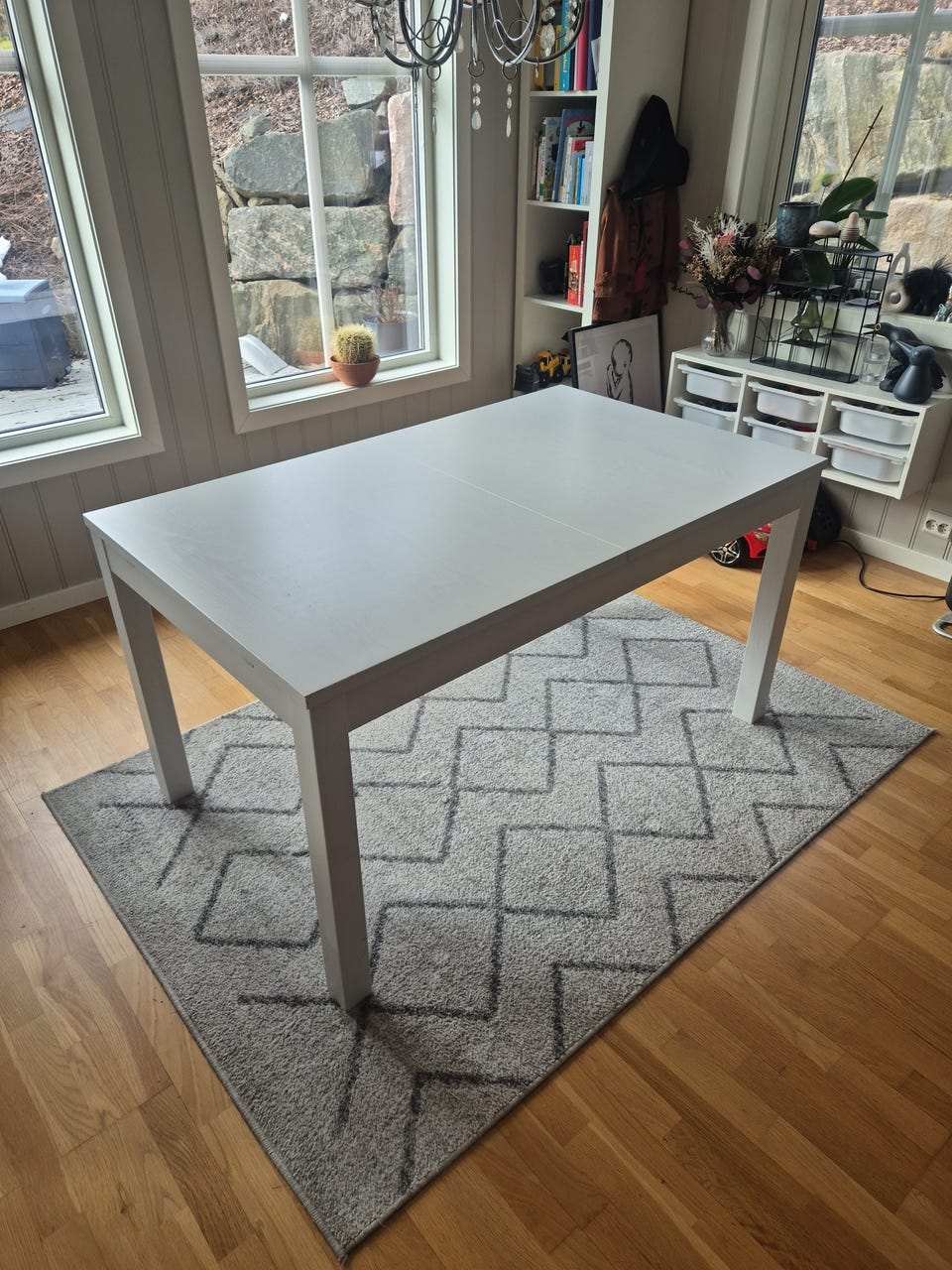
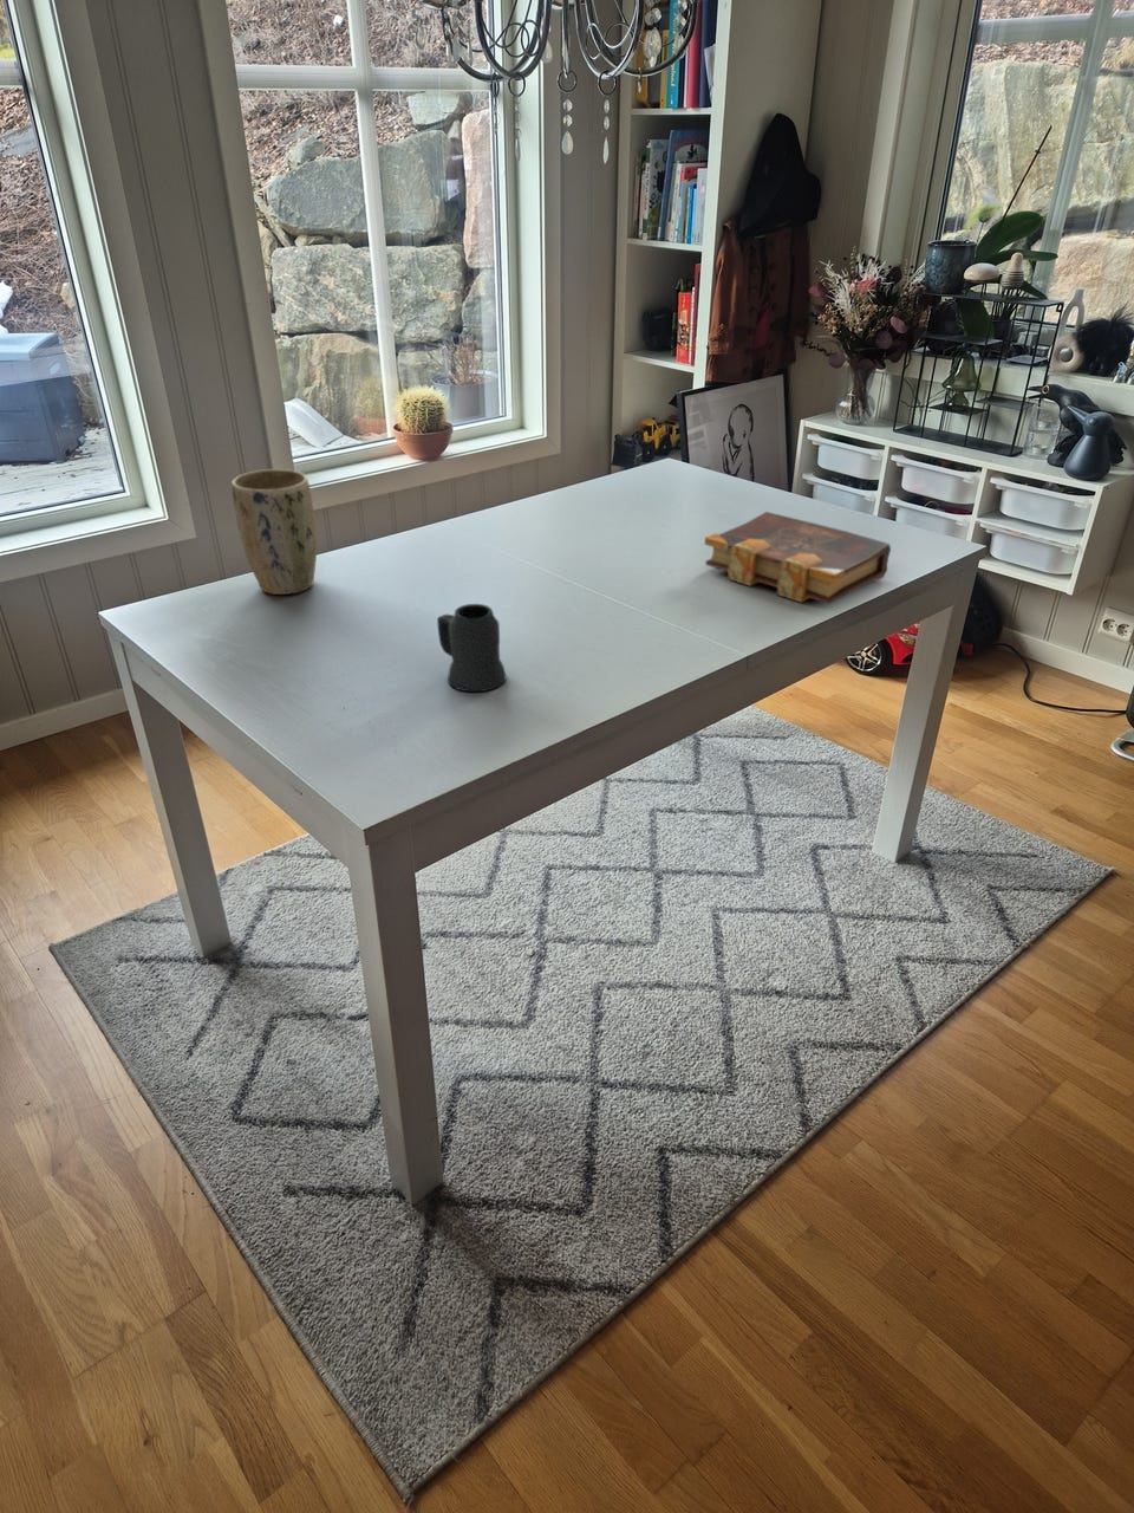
+ mug (468, 642)
+ book (795, 555)
+ plant pot (278, 533)
